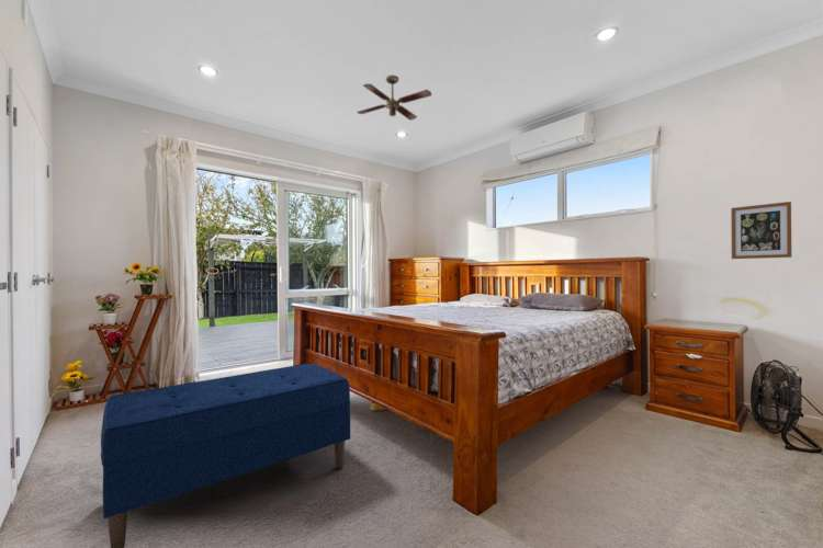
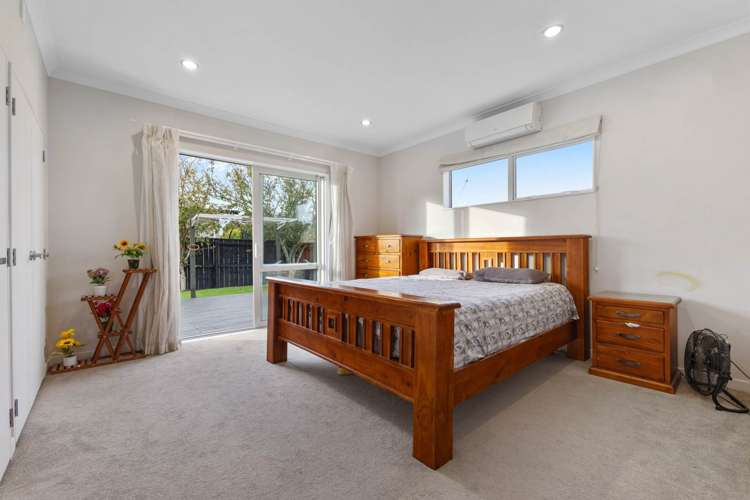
- ceiling fan (392, 96)
- bench (237, 434)
- wall art (759, 231)
